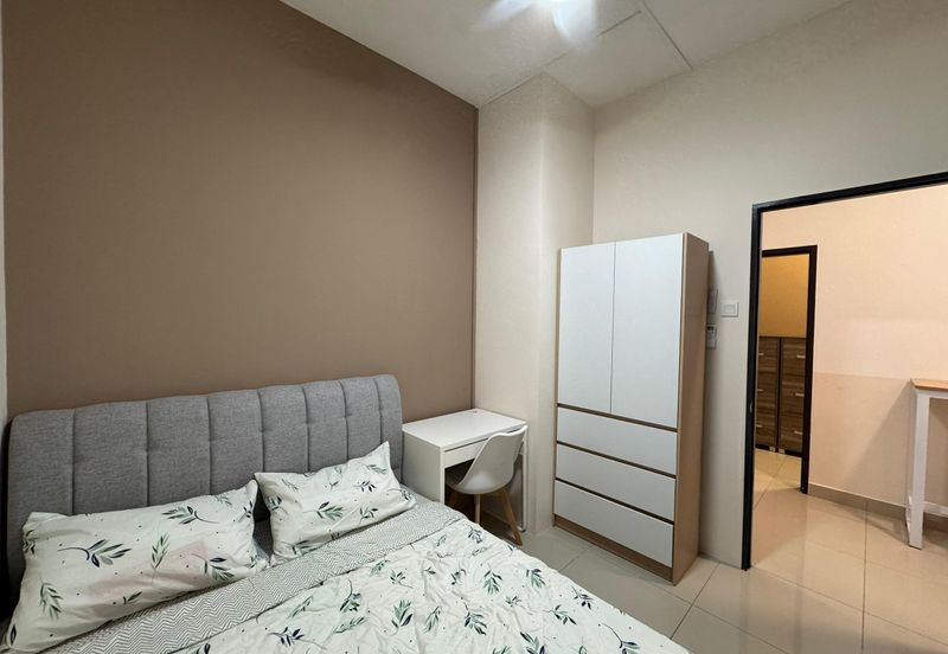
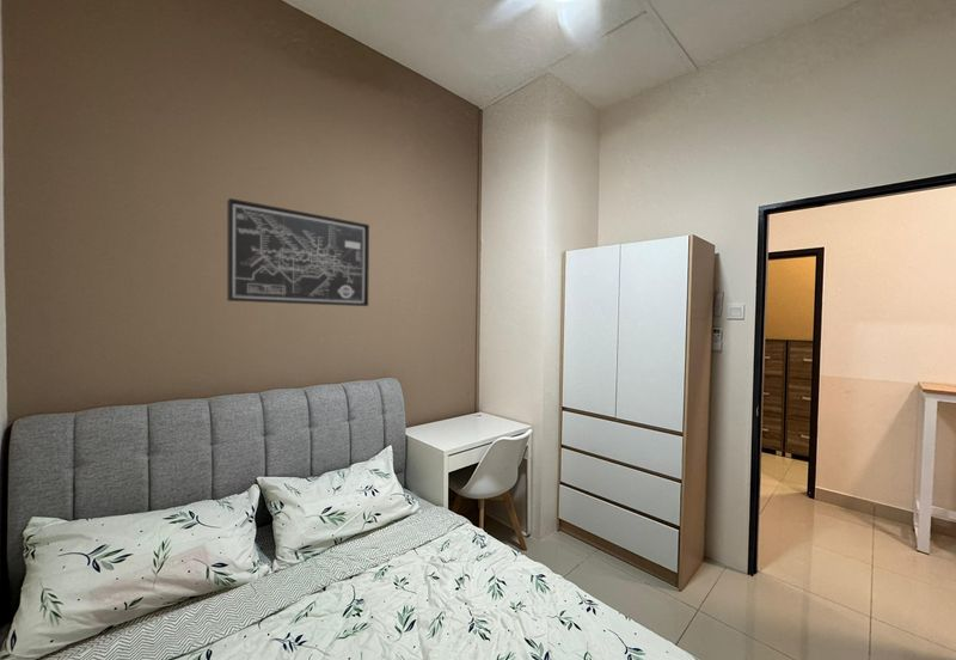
+ wall art (305, 258)
